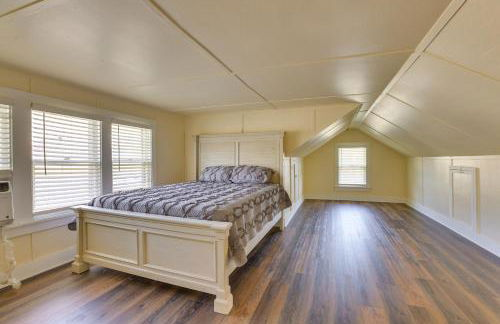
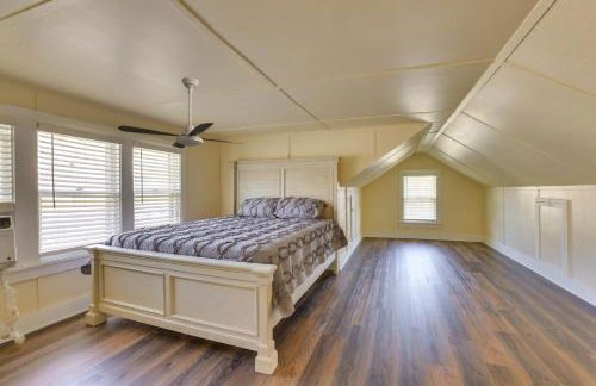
+ ceiling fan (188, 111)
